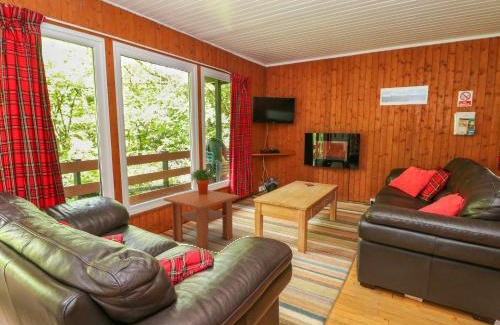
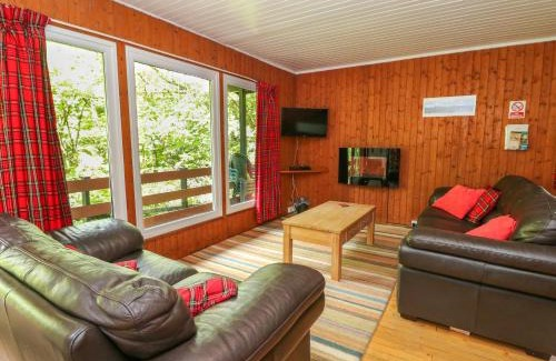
- potted plant (202, 180)
- coffee table (202, 218)
